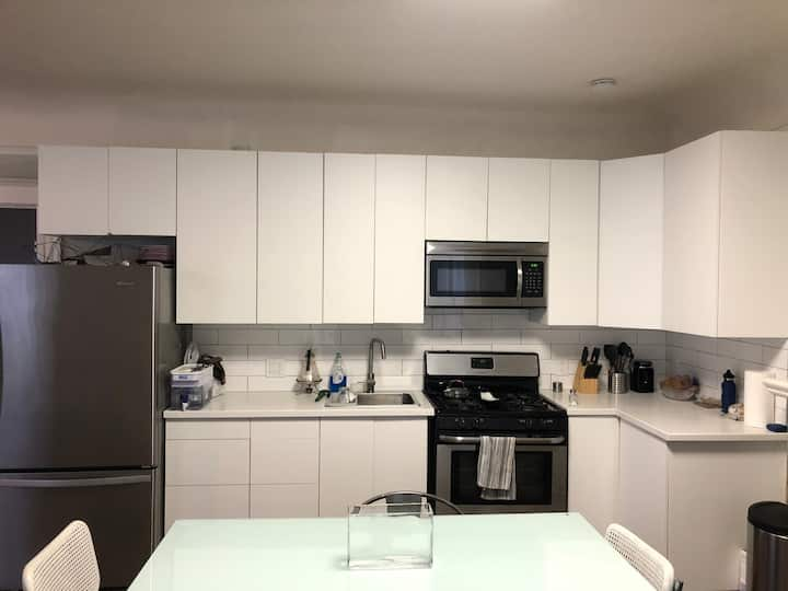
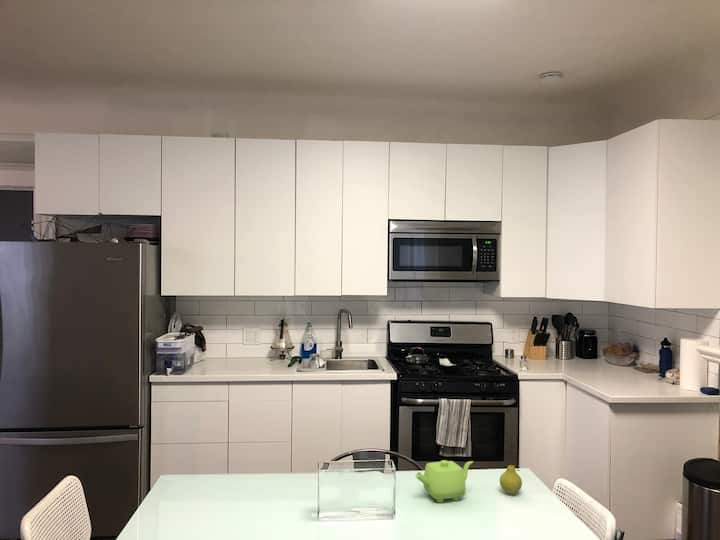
+ fruit (510, 474)
+ teapot (444, 478)
